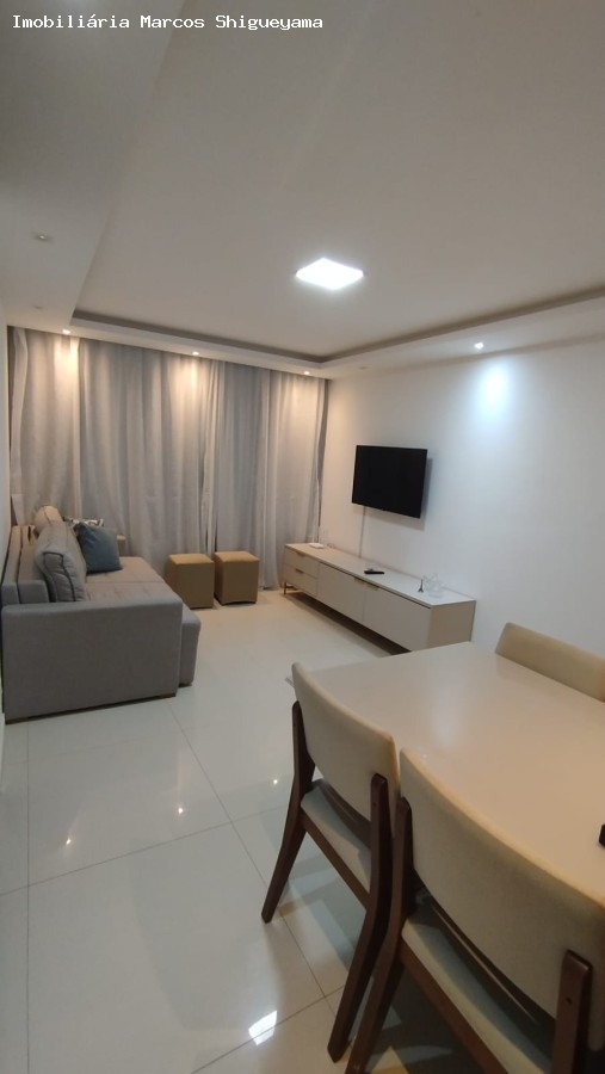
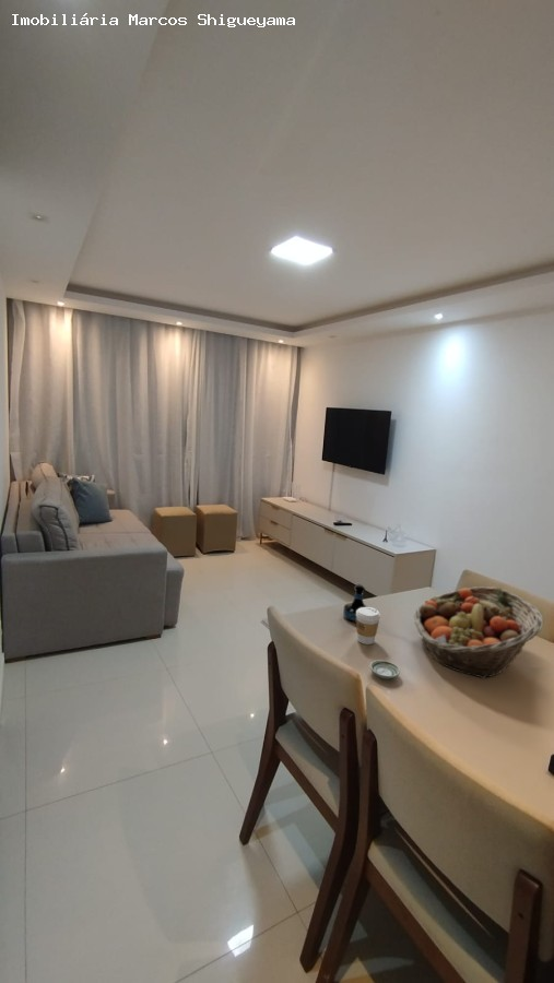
+ fruit basket (472, 625)
+ tequila bottle (357, 602)
+ coffee cup (366, 625)
+ saucer (384, 671)
